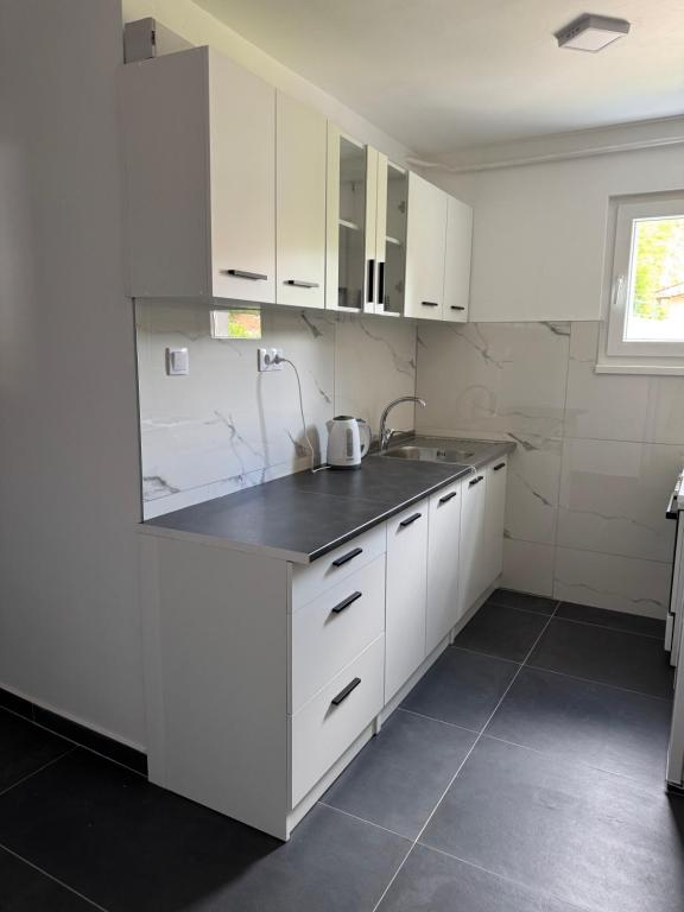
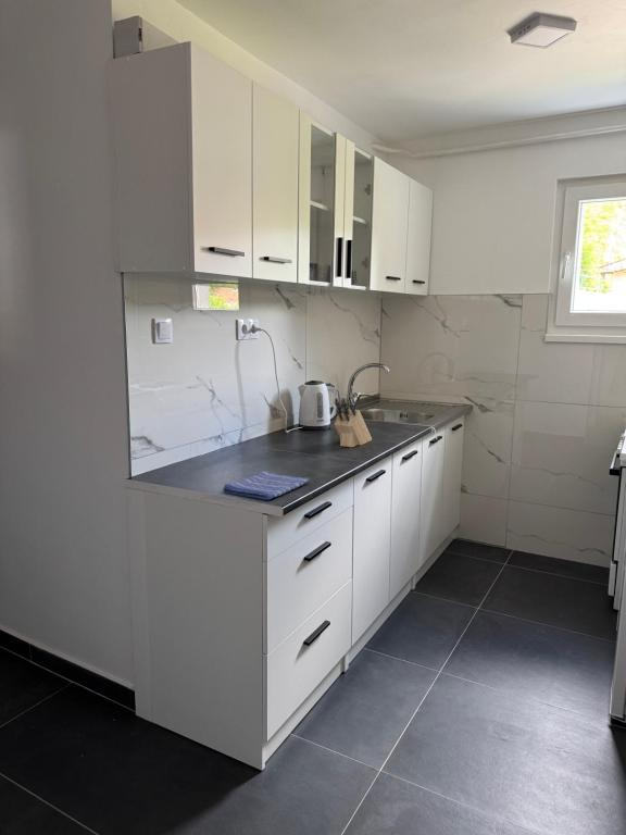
+ dish towel (266, 483)
+ knife block (352, 420)
